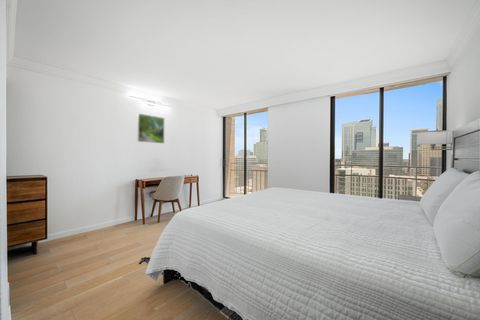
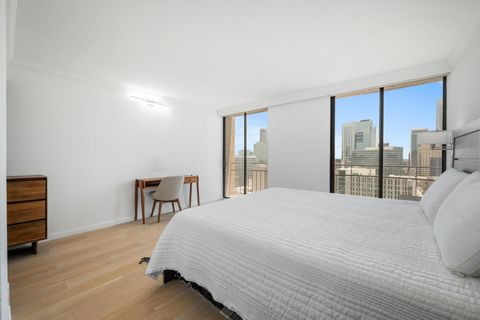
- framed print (151, 129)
